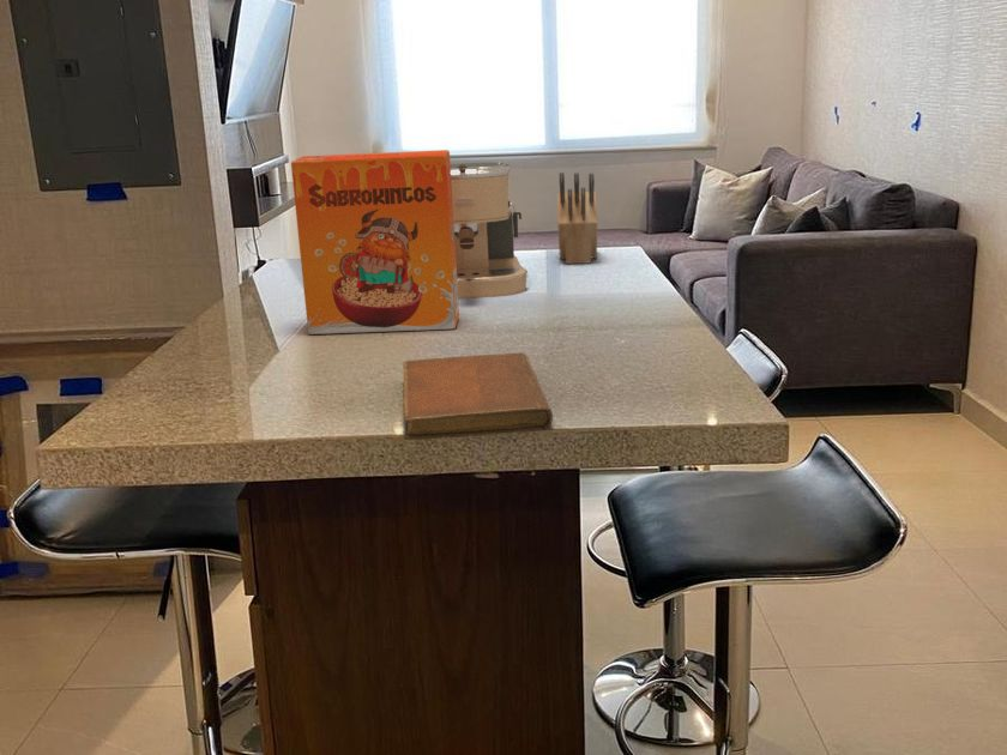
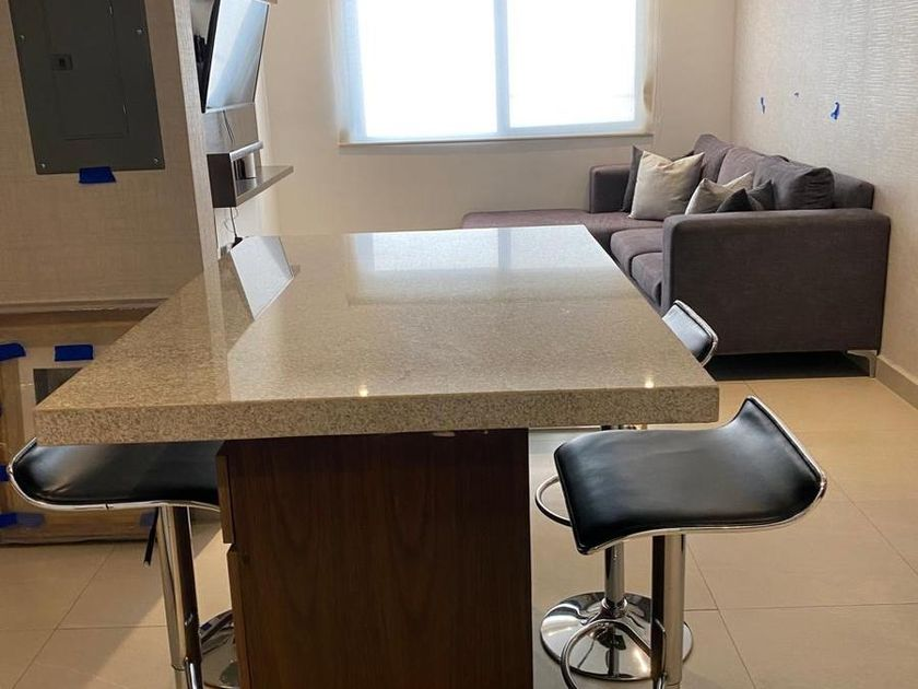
- notebook (471, 392)
- coffee maker (465, 226)
- knife block (577, 213)
- cereal box (378, 242)
